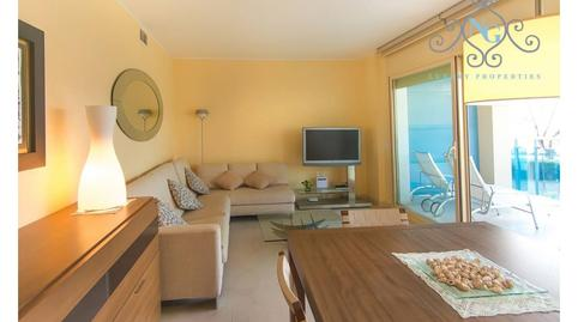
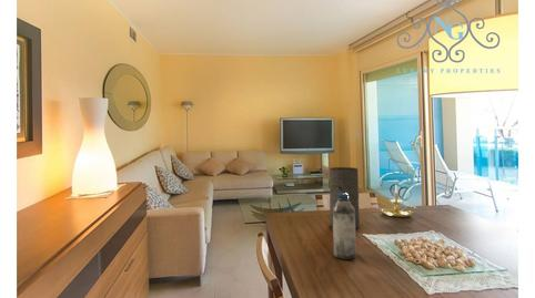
+ candle holder (398, 199)
+ vase (346, 193)
+ water bottle (343, 224)
